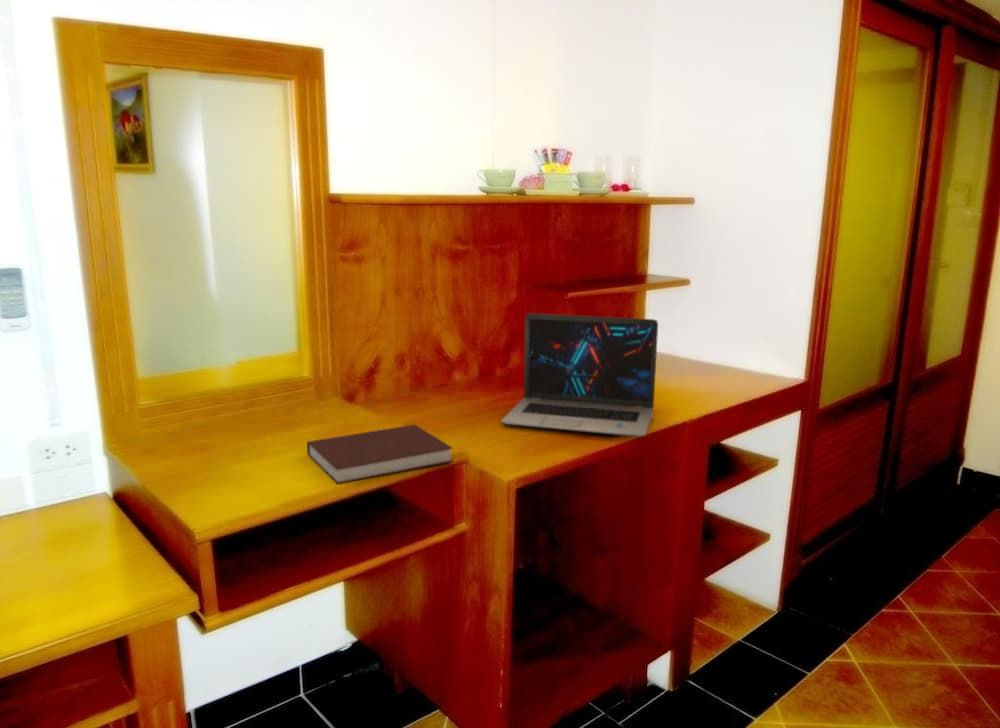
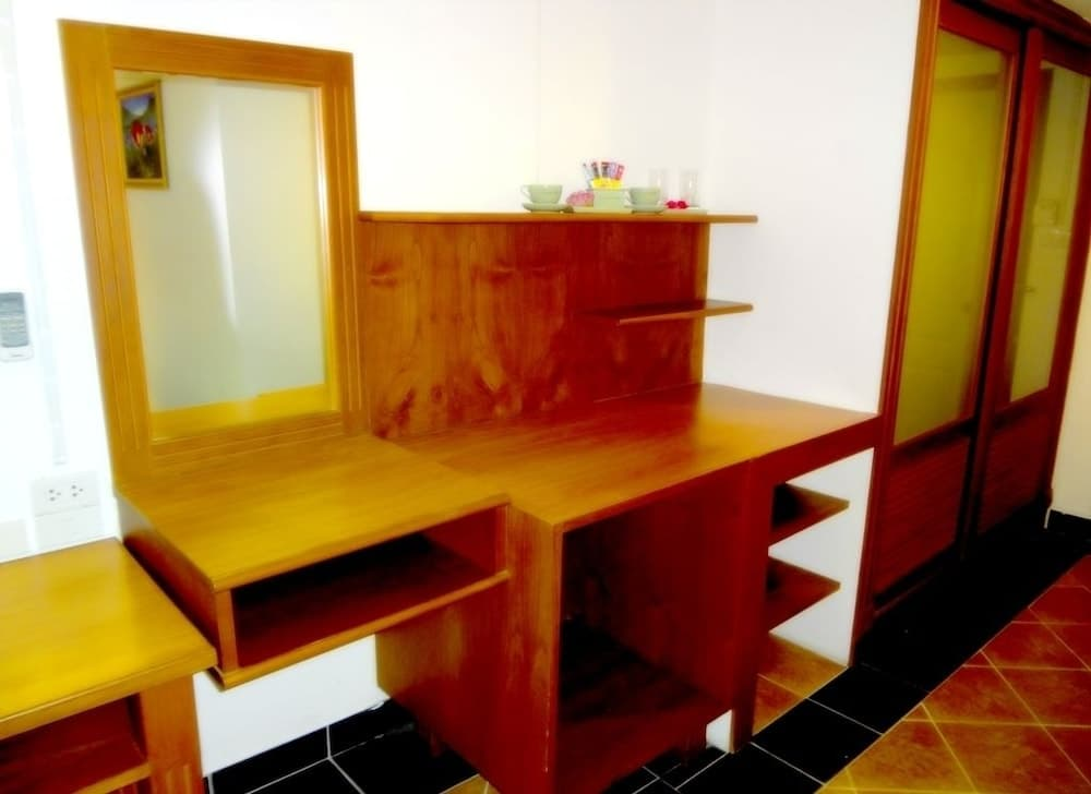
- laptop (581, 372)
- notebook (379, 451)
